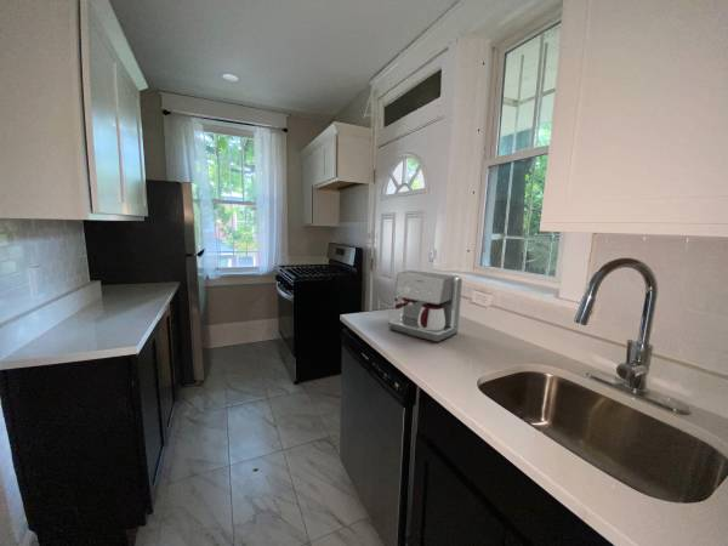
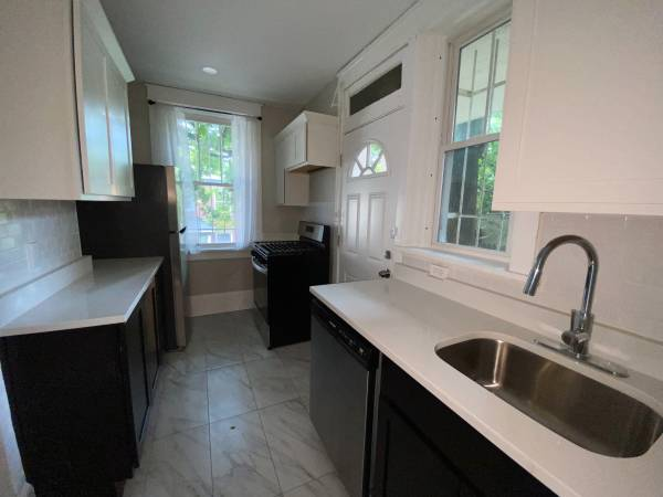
- coffee maker (423, 302)
